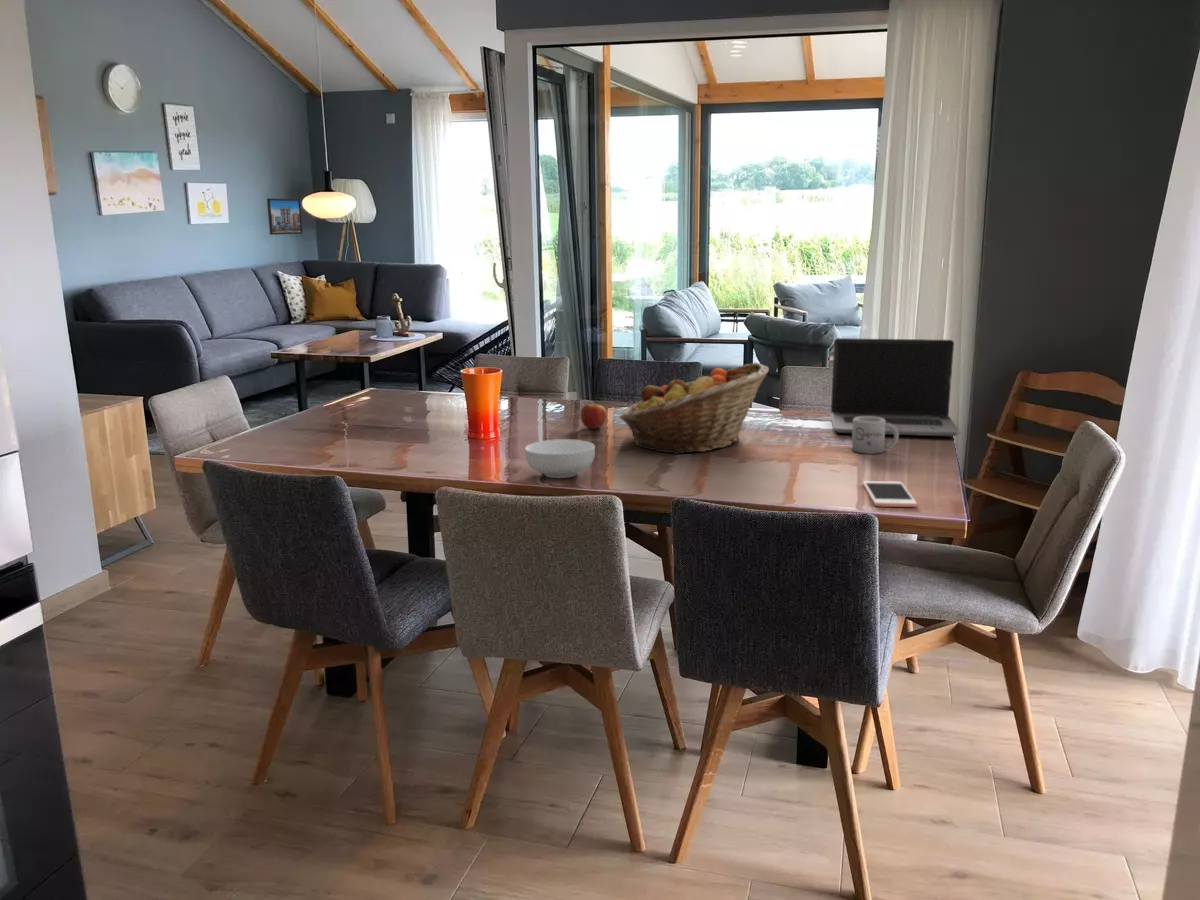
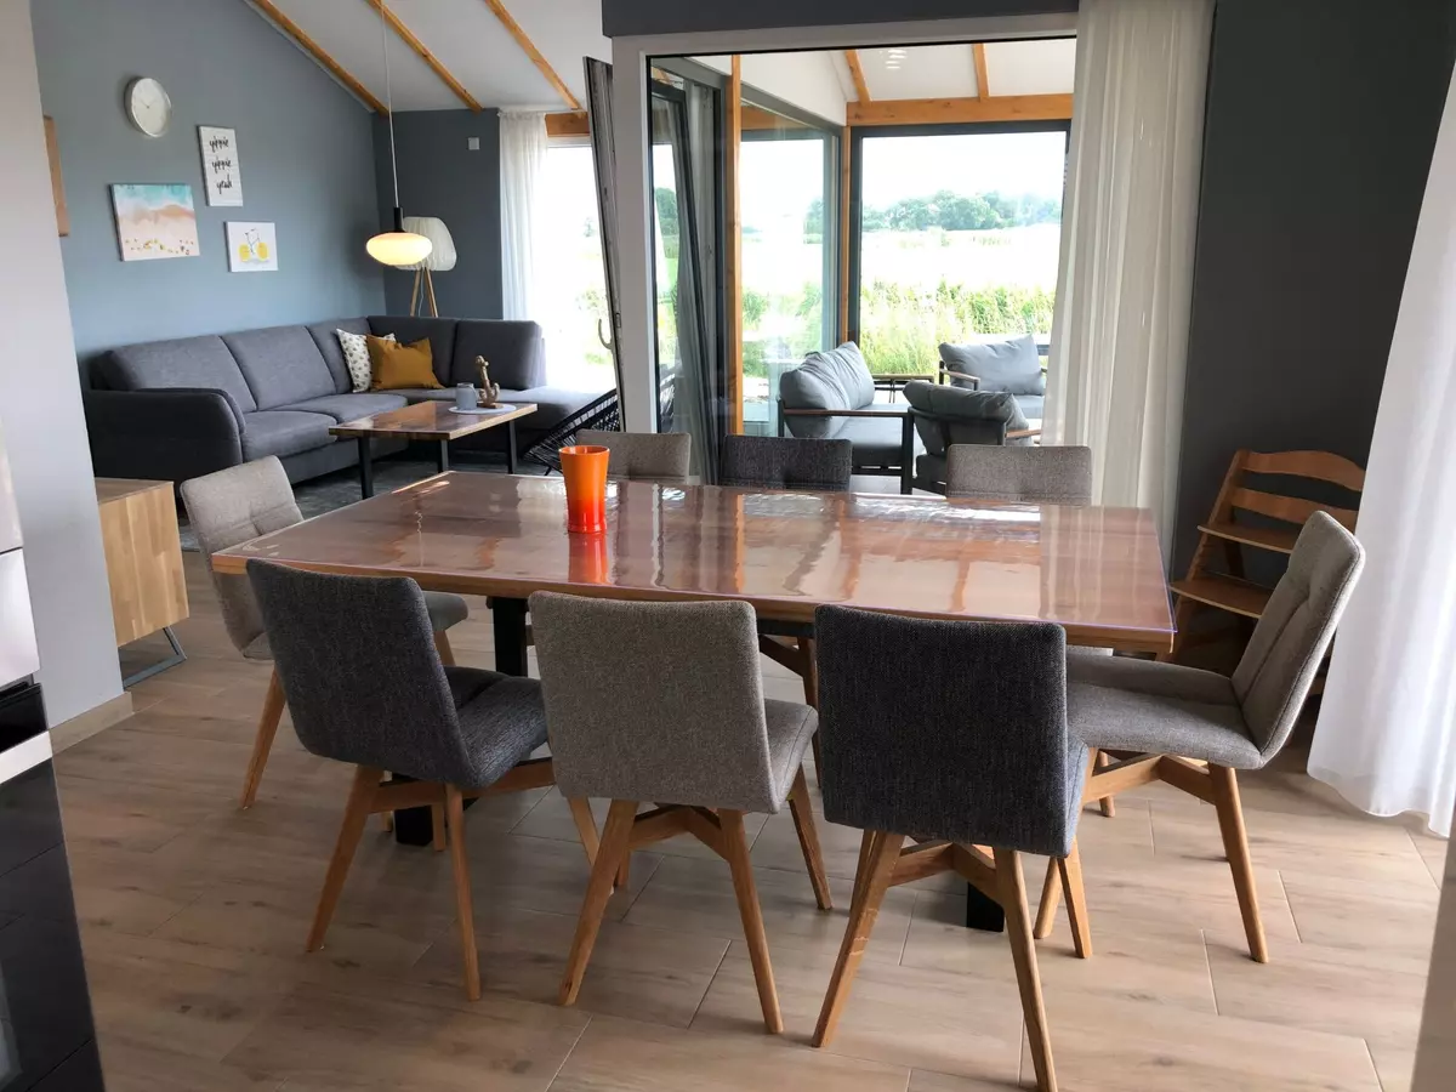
- fruit basket (695, 403)
- cell phone (888, 493)
- cereal bowl (560, 460)
- laptop computer (895, 386)
- mug (875, 434)
- apple (593, 414)
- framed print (285, 216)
